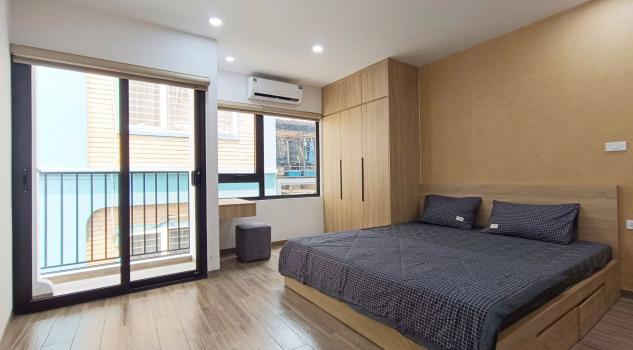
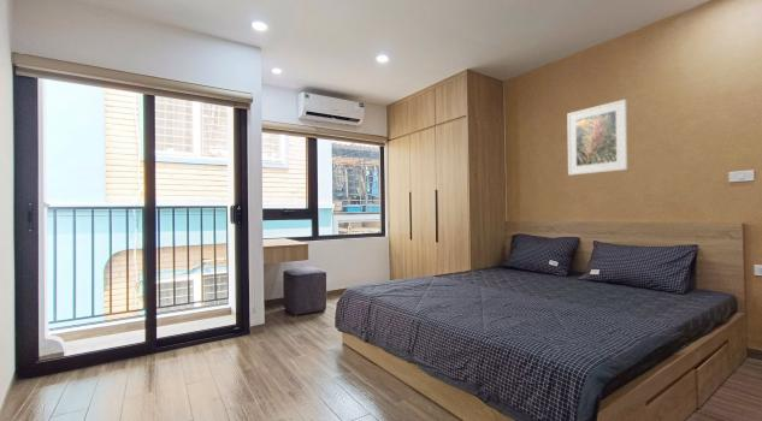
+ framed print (595, 140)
